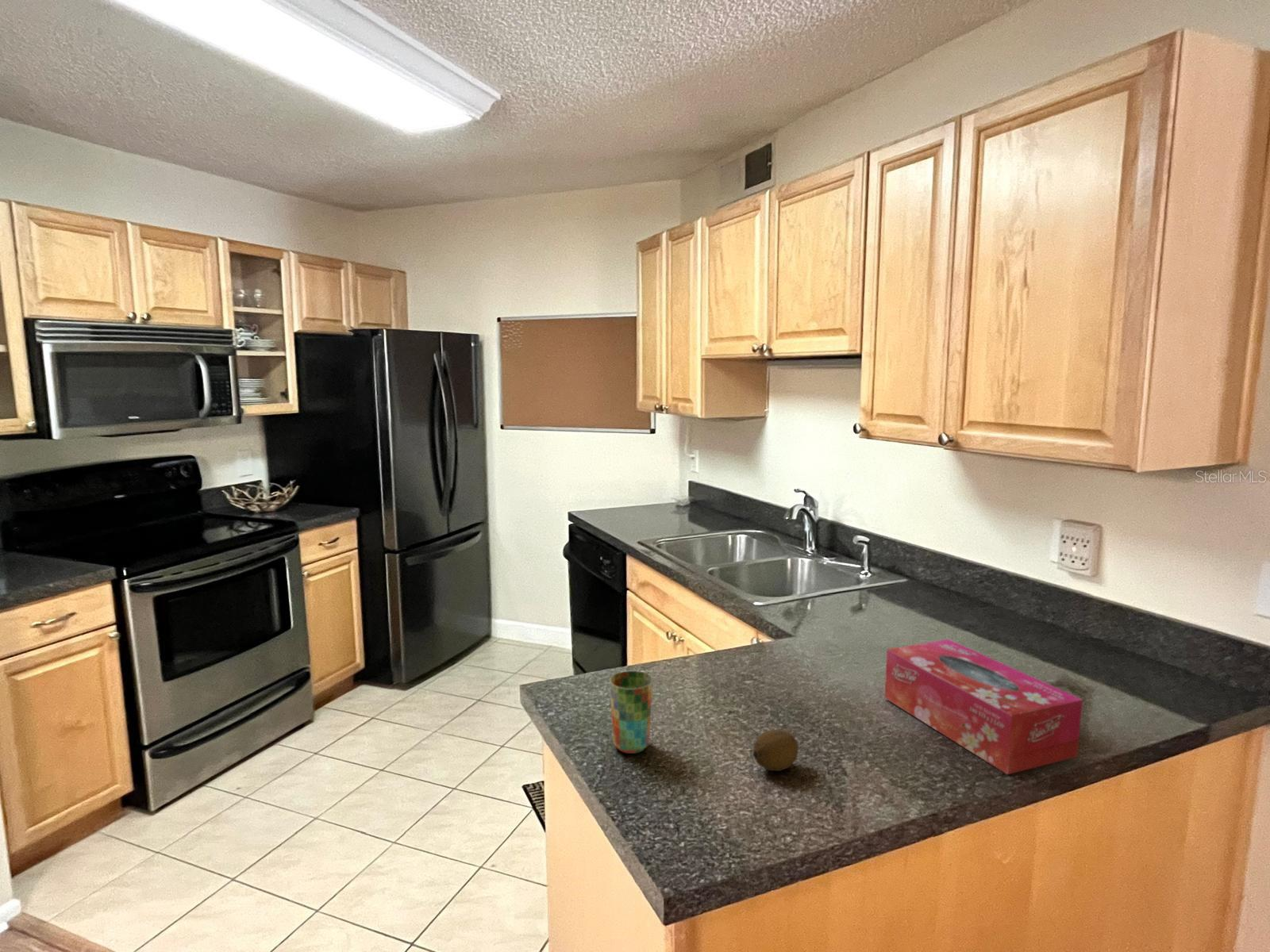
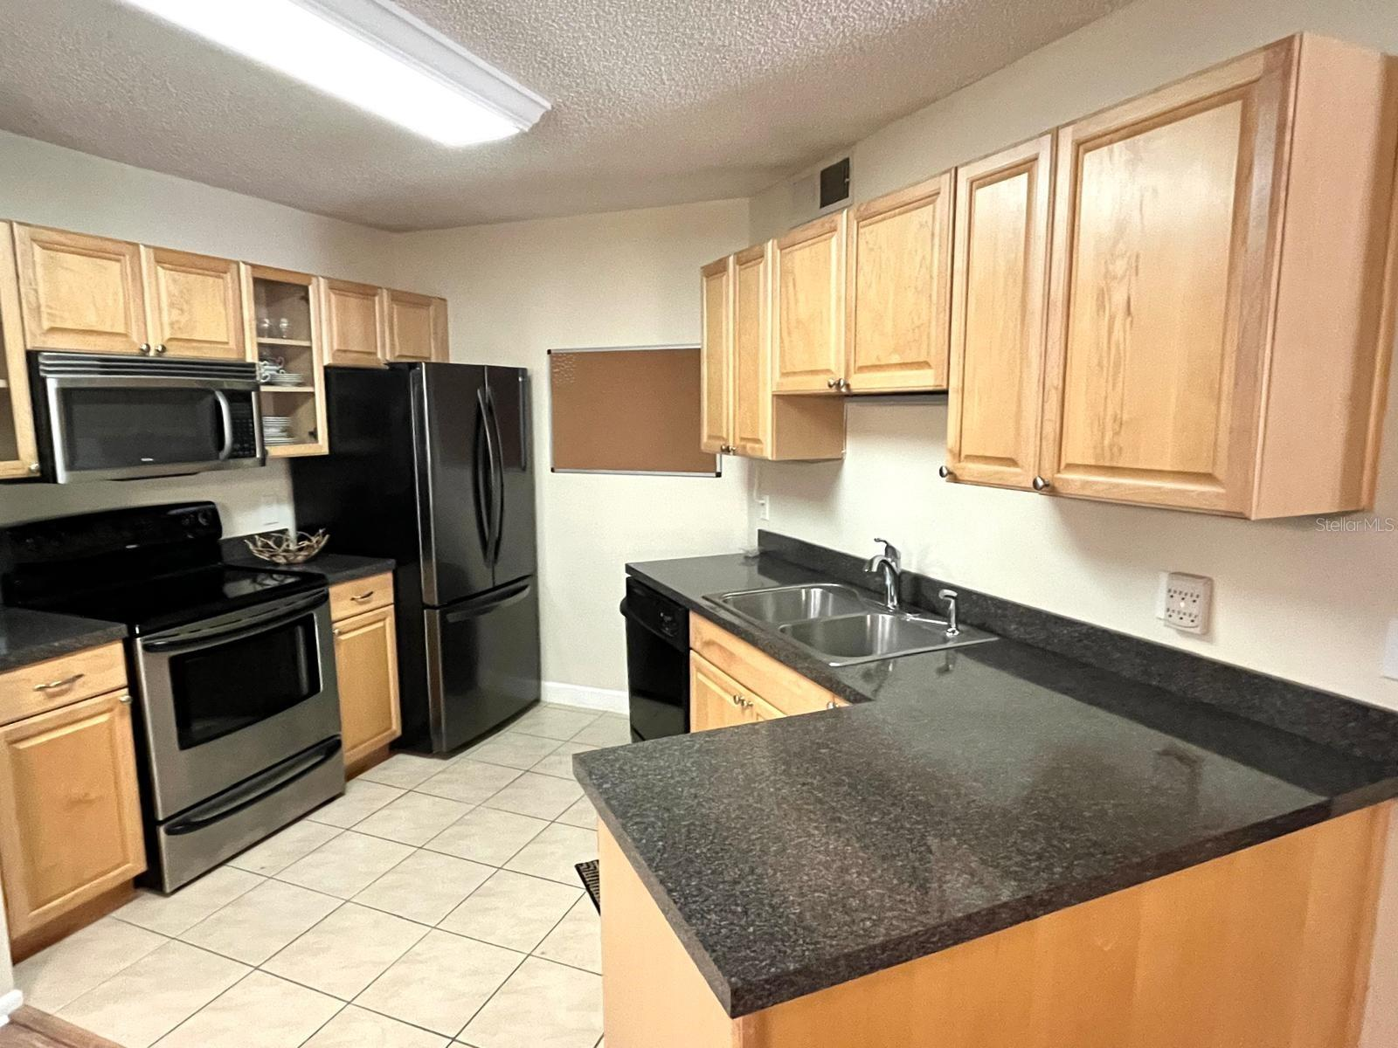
- tissue box (974, 698)
- fruit (777, 750)
- cup (631, 712)
